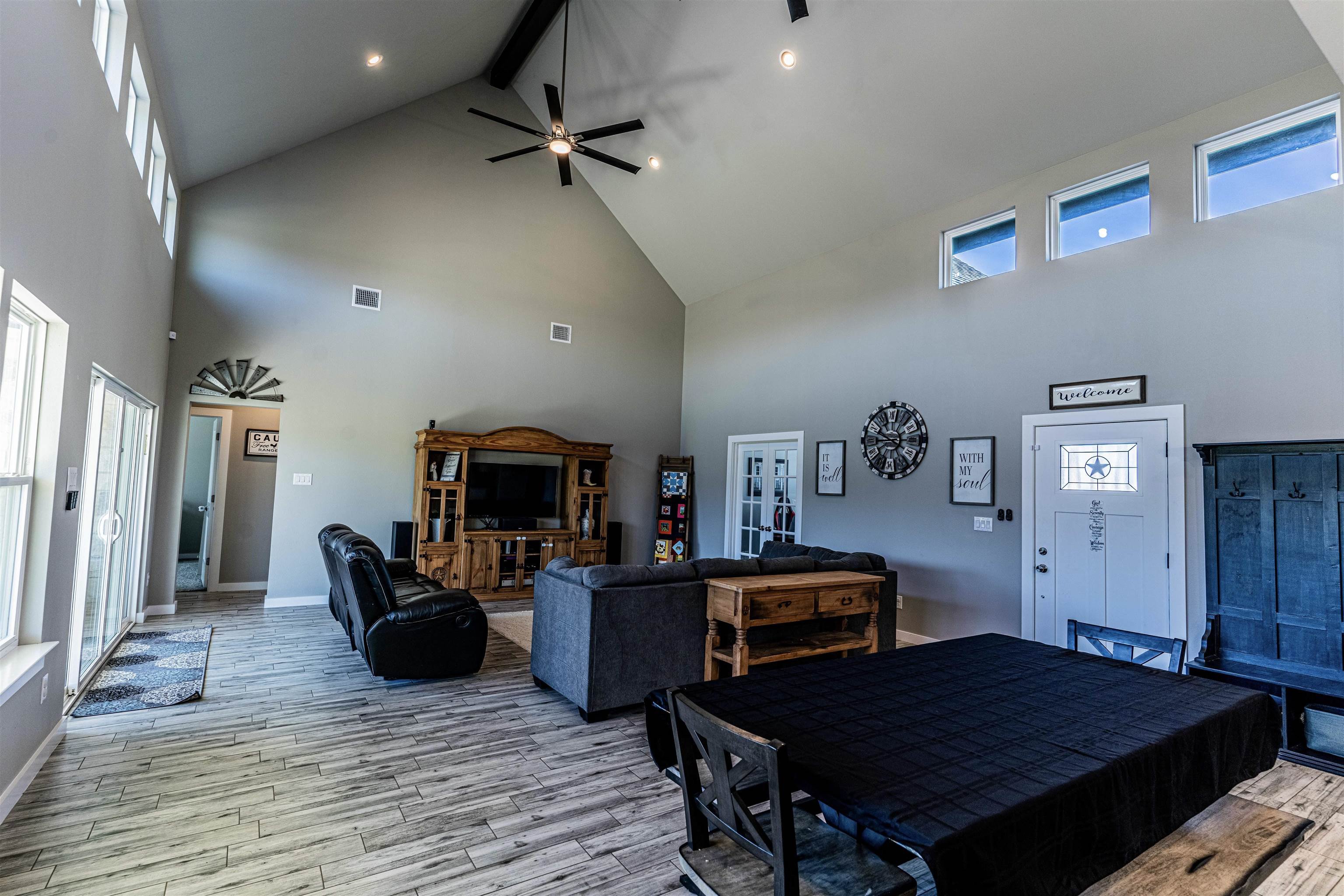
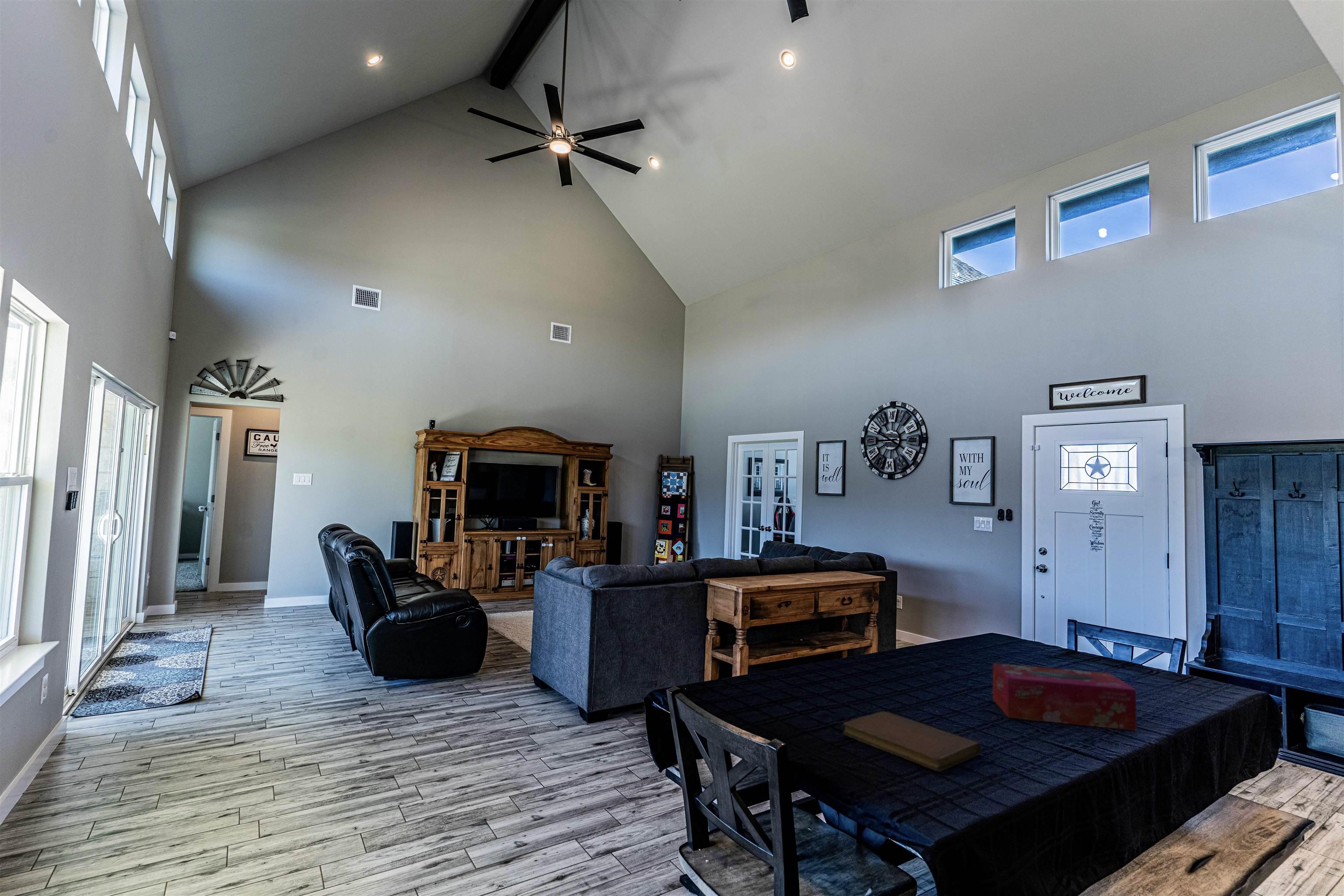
+ notebook (909, 738)
+ tissue box (1060, 694)
